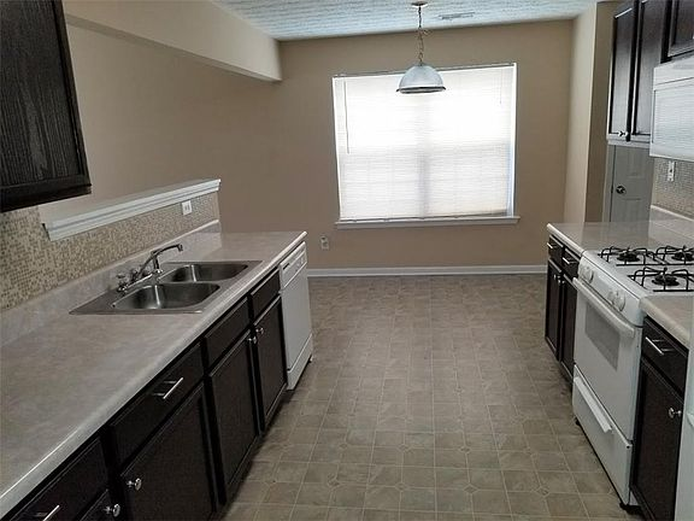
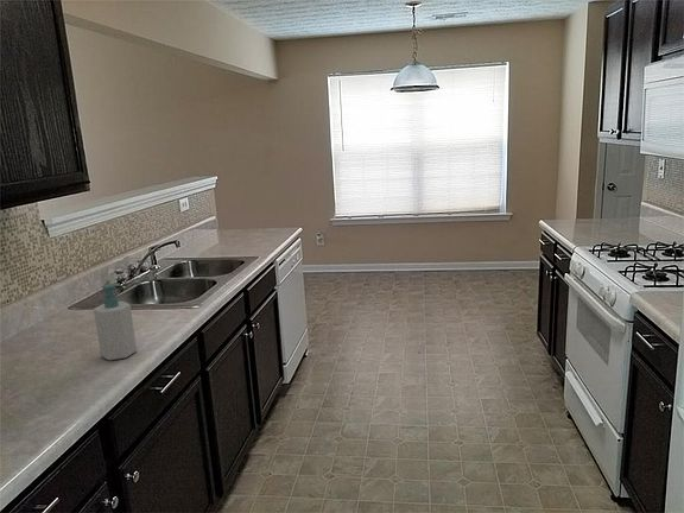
+ soap bottle (114, 319)
